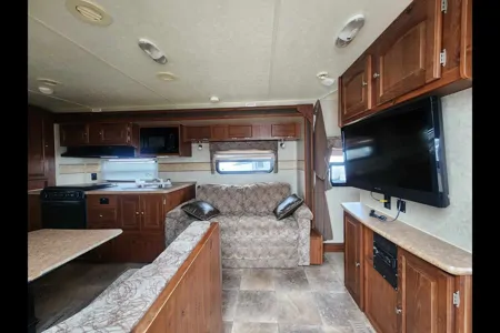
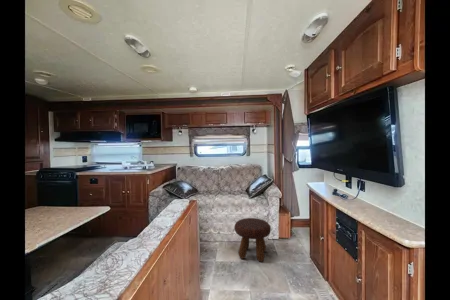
+ footstool (252, 238)
